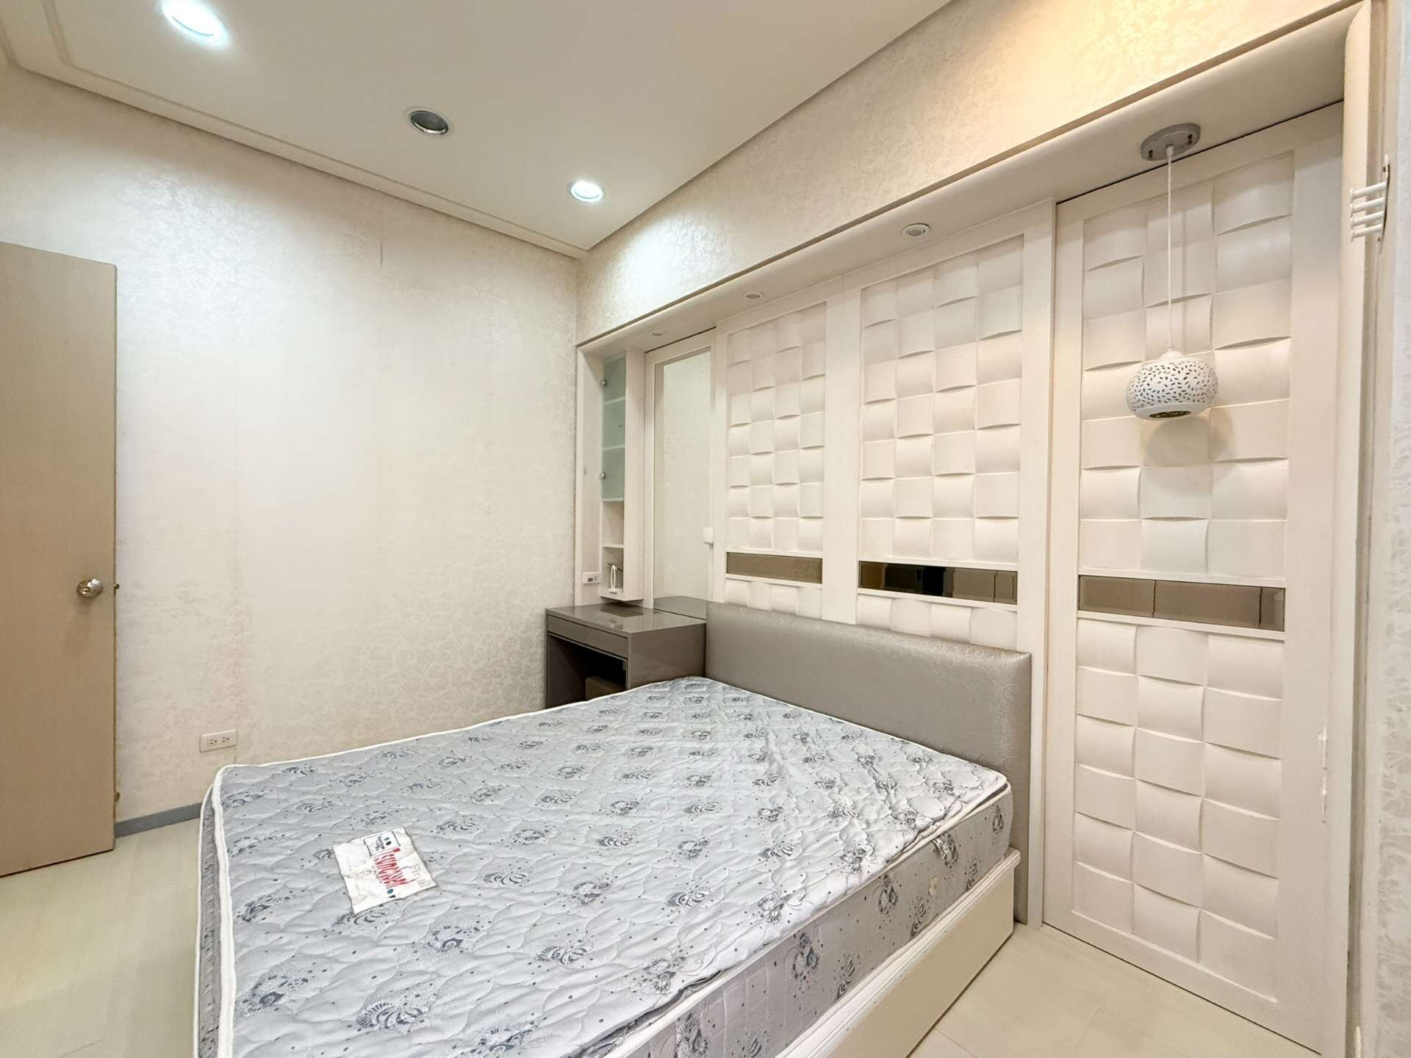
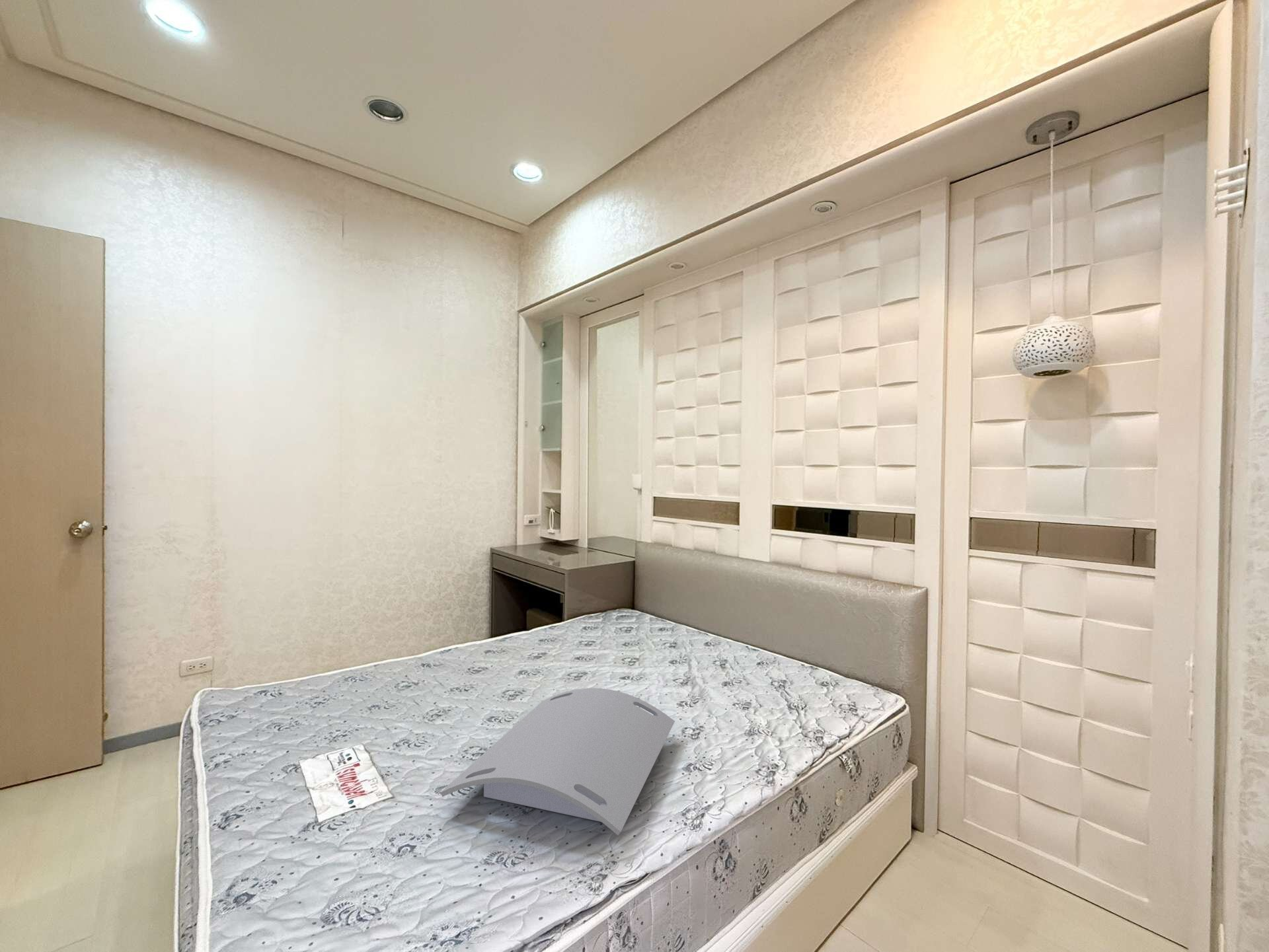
+ serving tray (572, 749)
